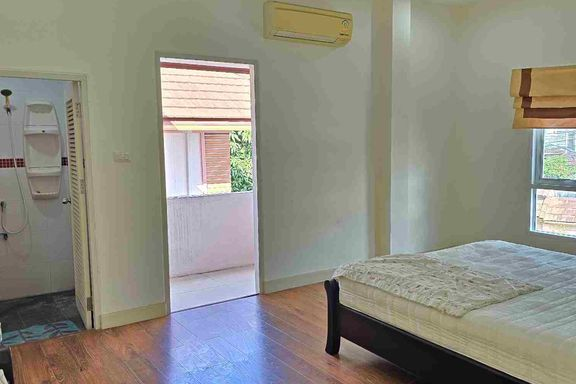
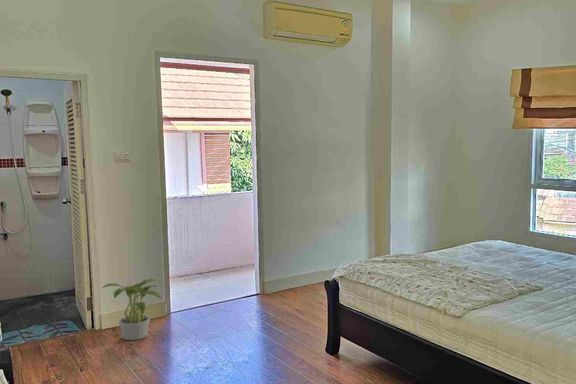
+ potted plant (134, 308)
